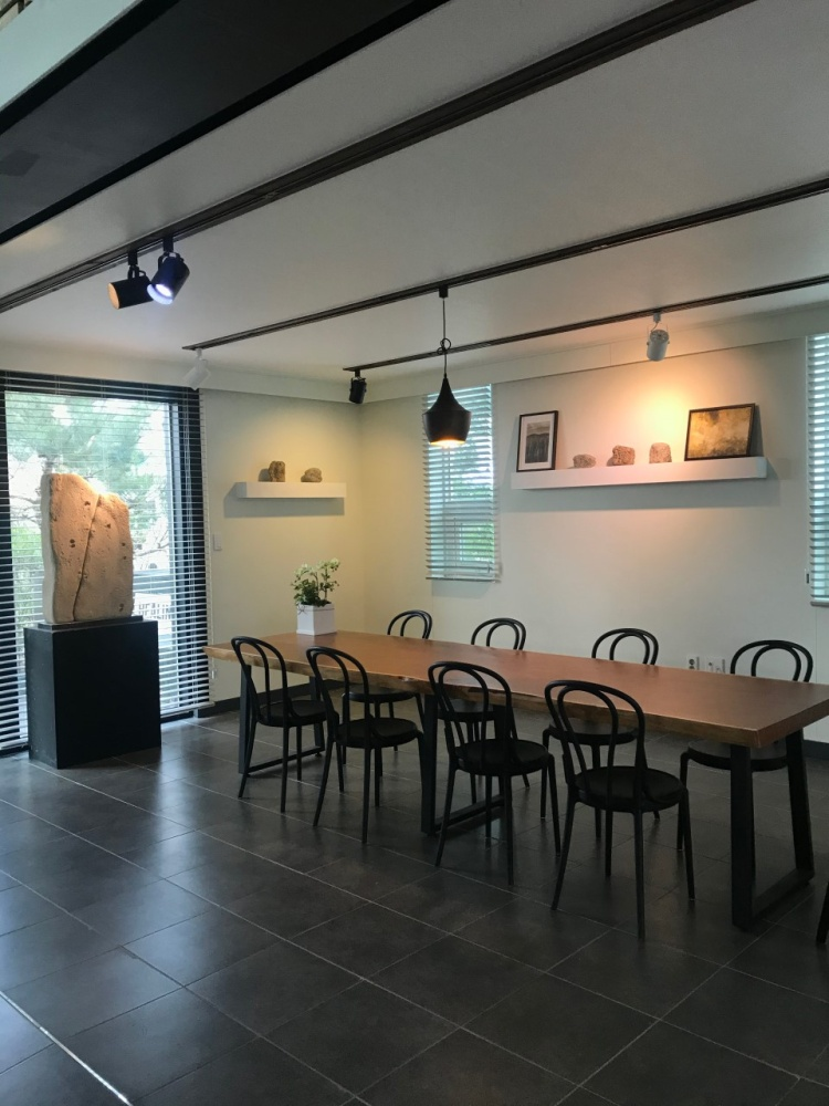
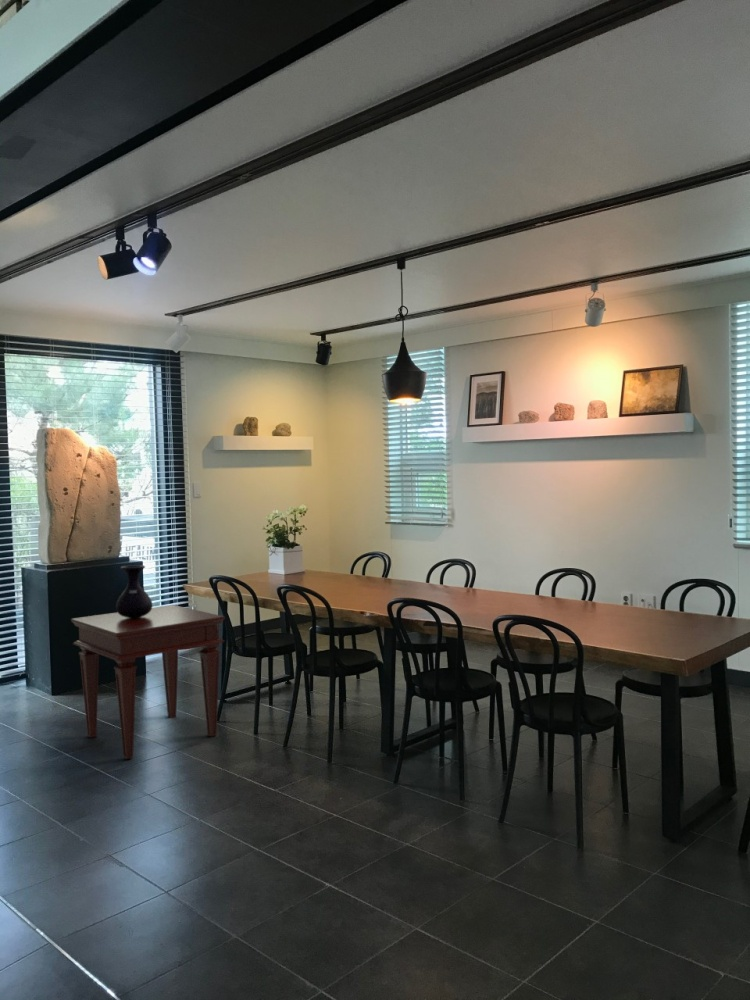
+ side table (135, 676)
+ vase (133, 591)
